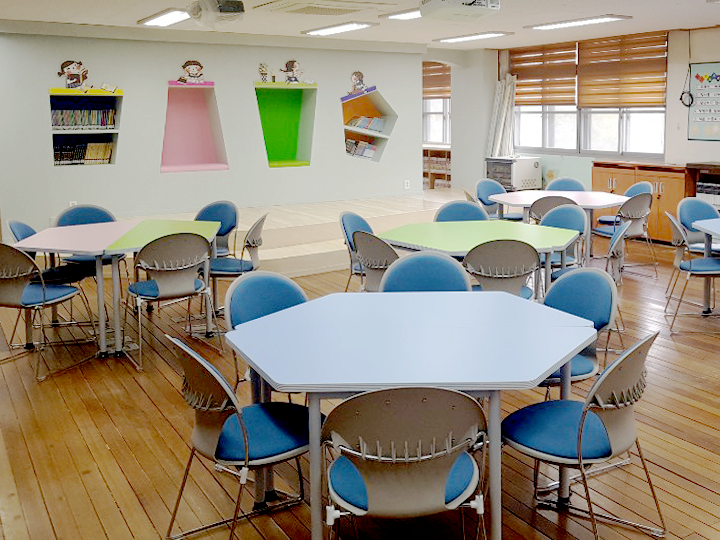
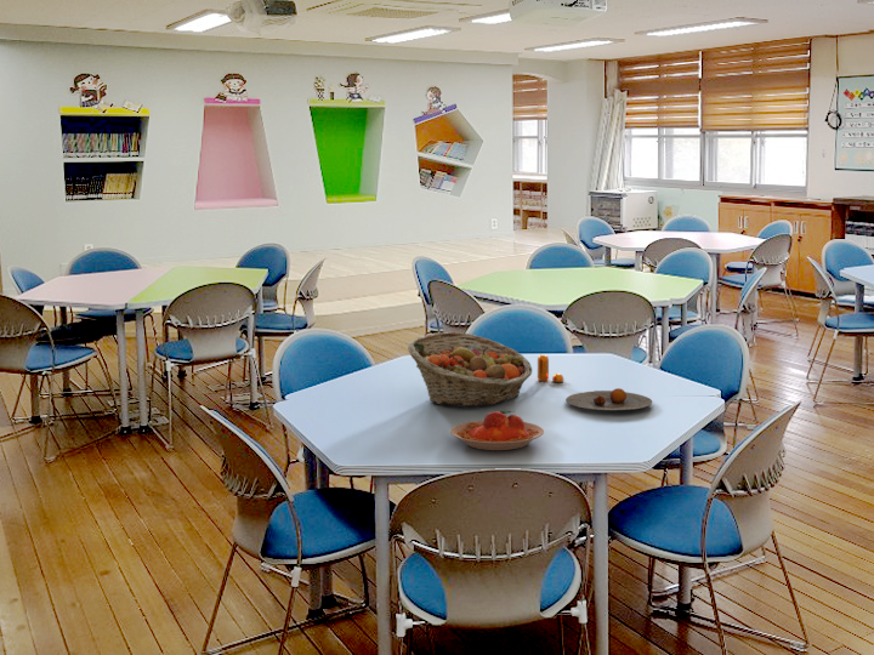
+ pepper shaker (547, 368)
+ plate (496, 425)
+ fruit basket (470, 368)
+ plate (608, 395)
